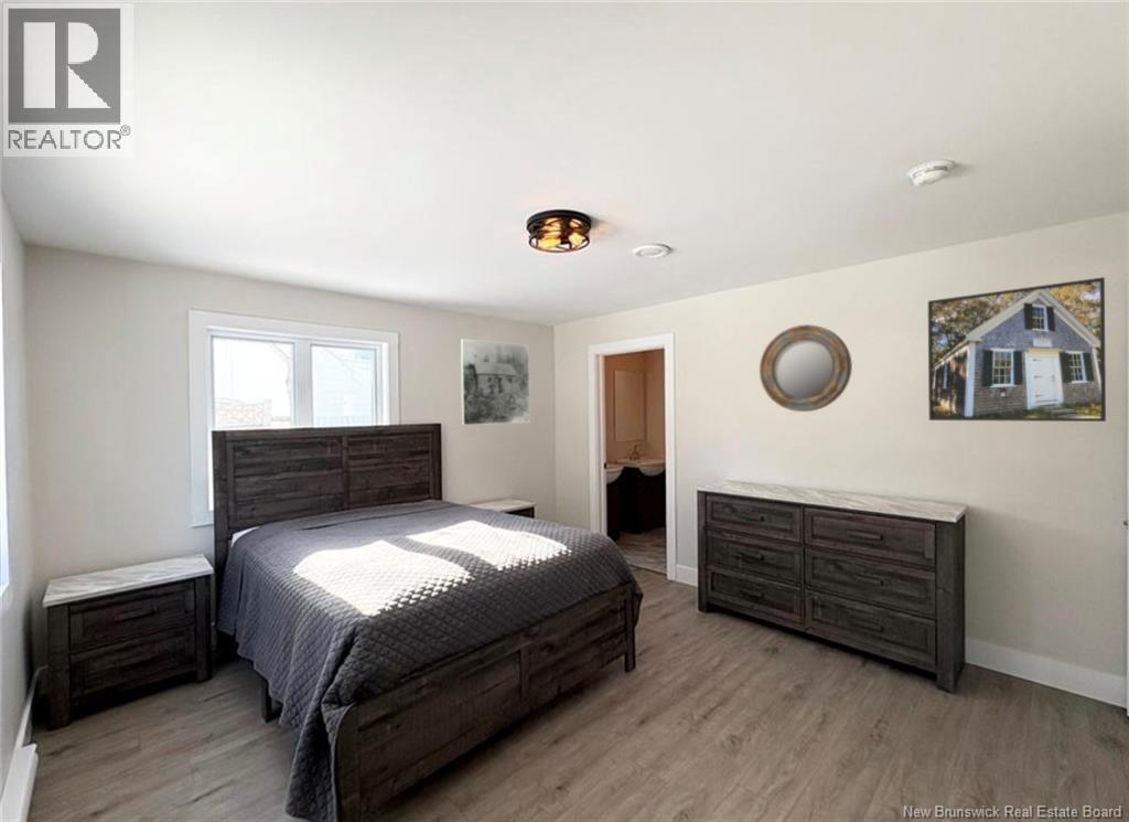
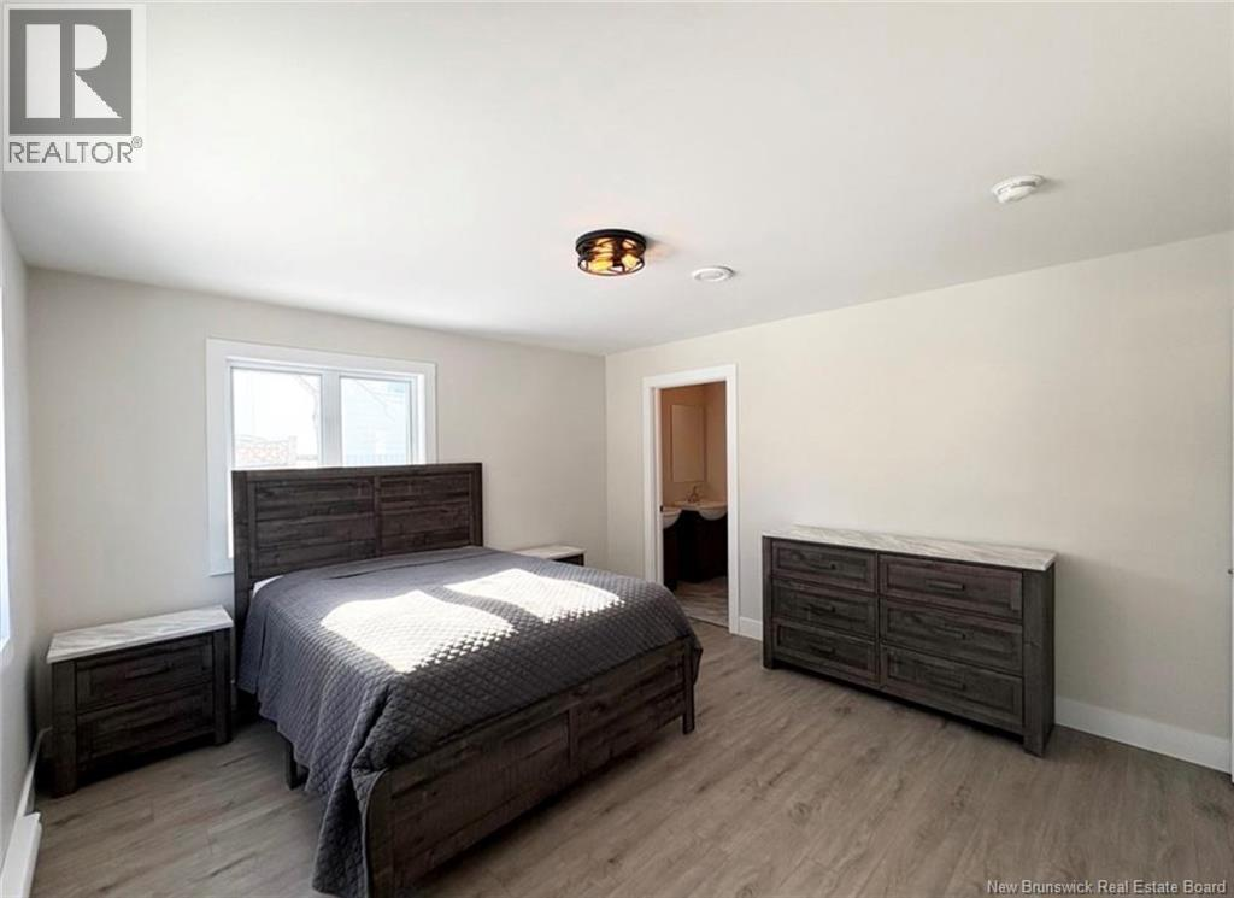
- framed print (496, 383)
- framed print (1008, 355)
- home mirror (803, 367)
